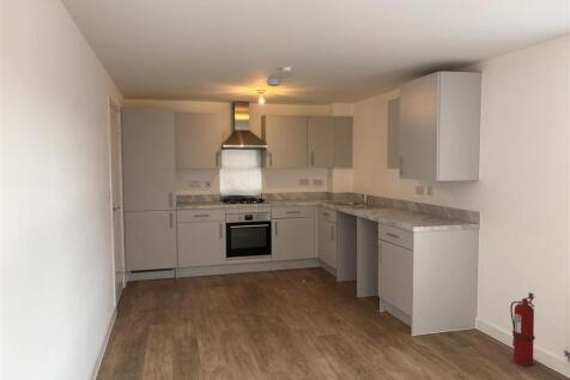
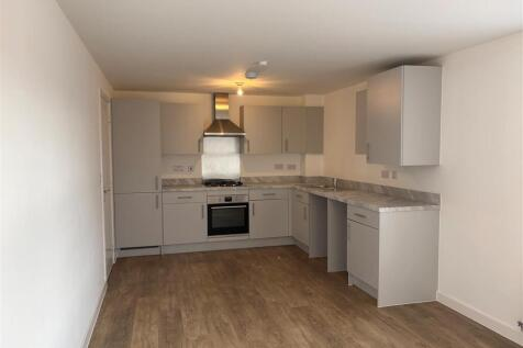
- fire extinguisher (522, 327)
